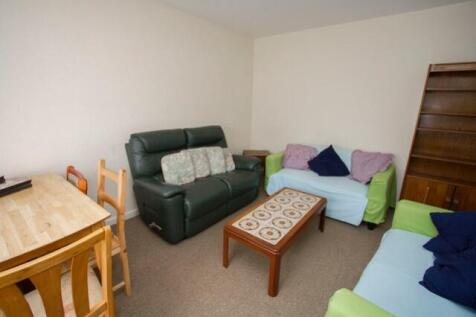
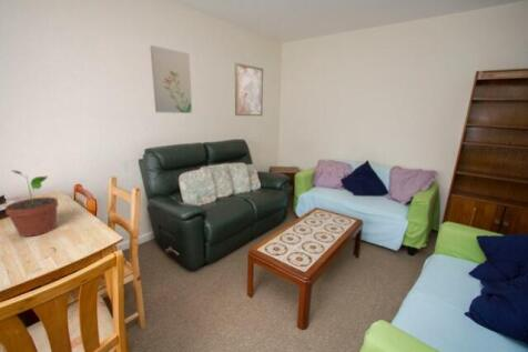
+ wall art (250, 91)
+ potted plant (31, 199)
+ wall art (172, 82)
